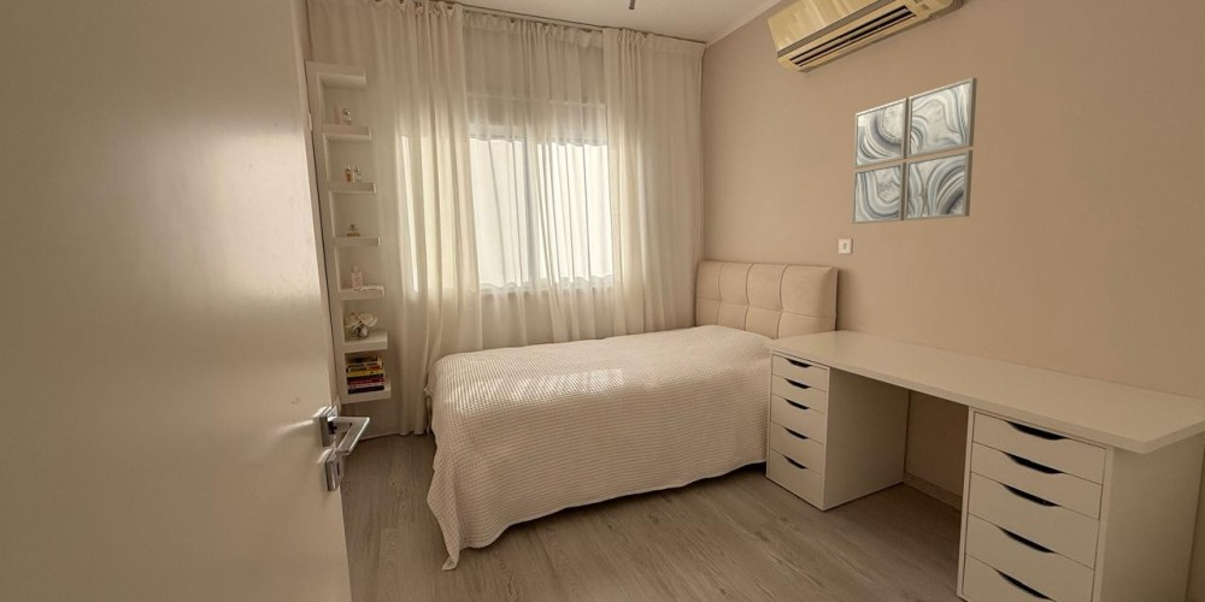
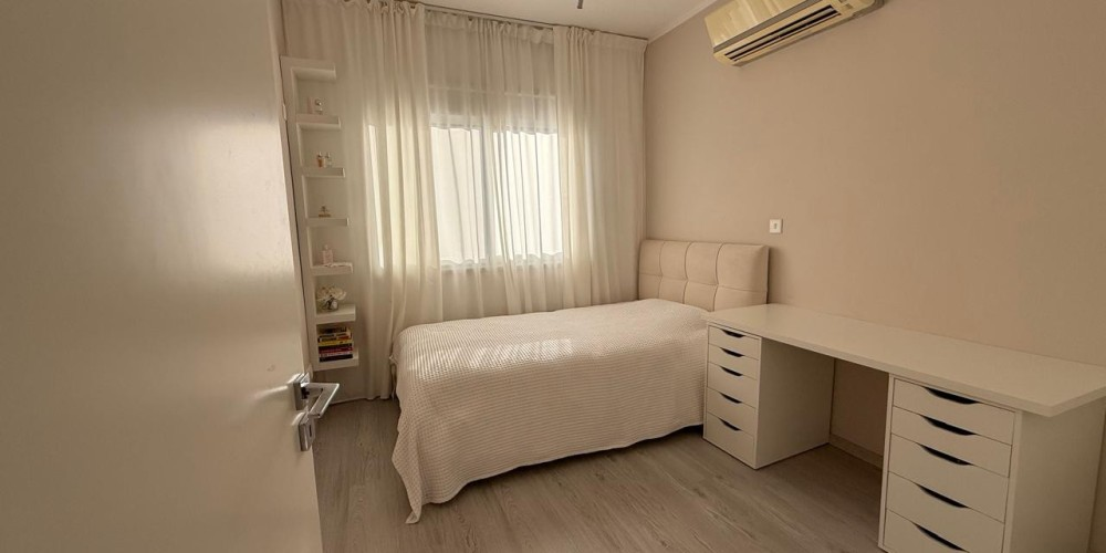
- wall art (906, 161)
